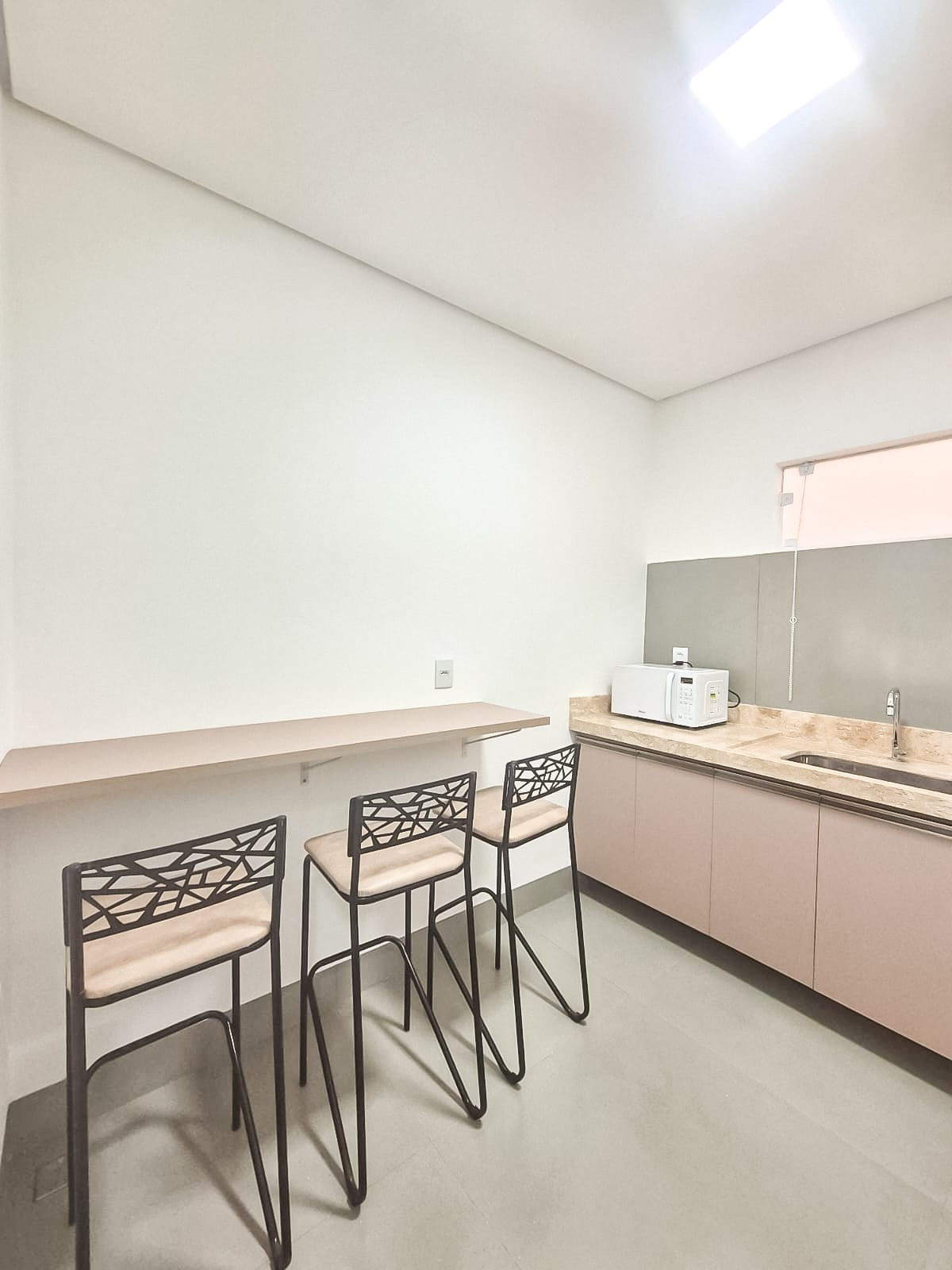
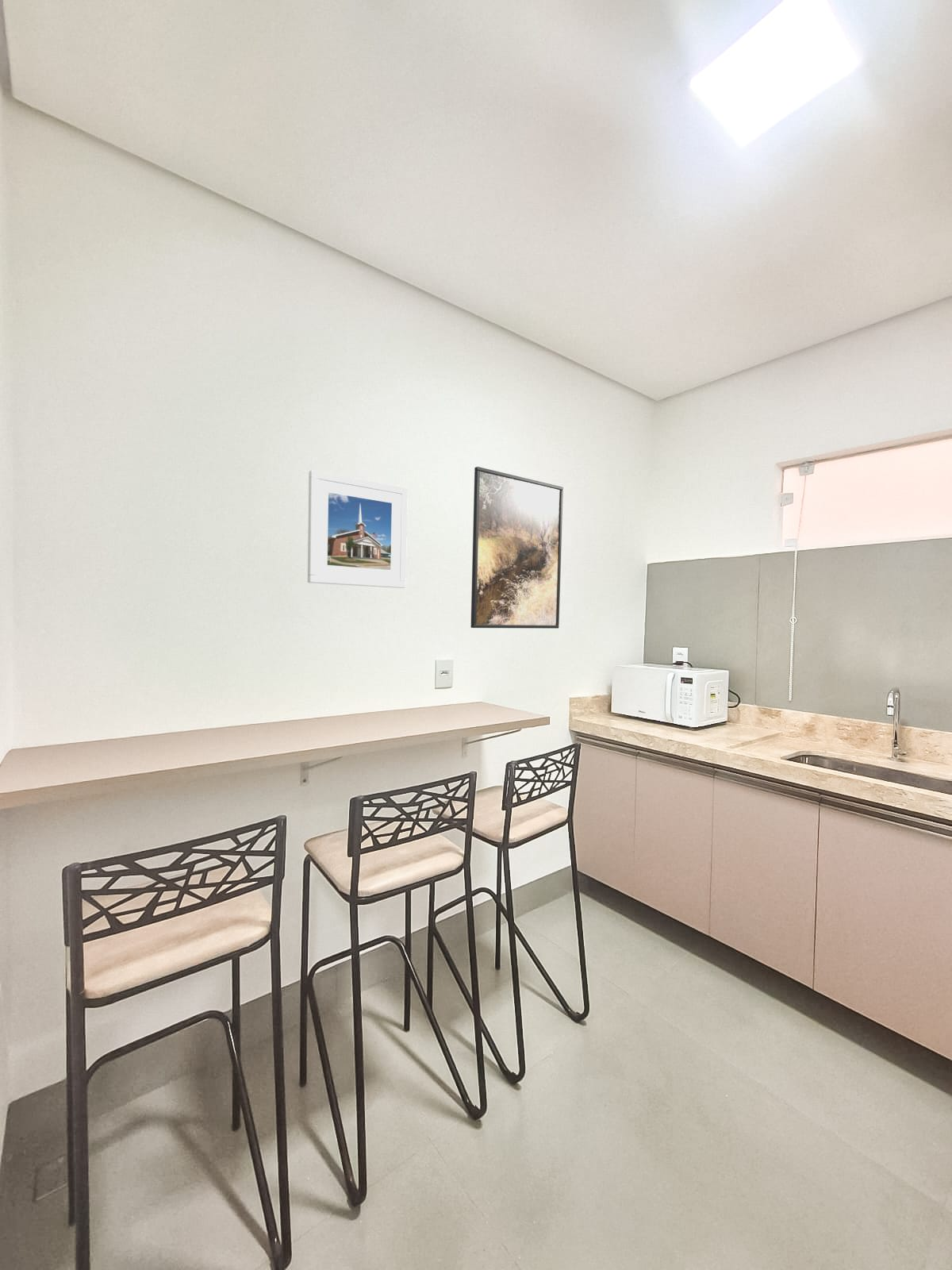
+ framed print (519, 553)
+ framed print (359, 533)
